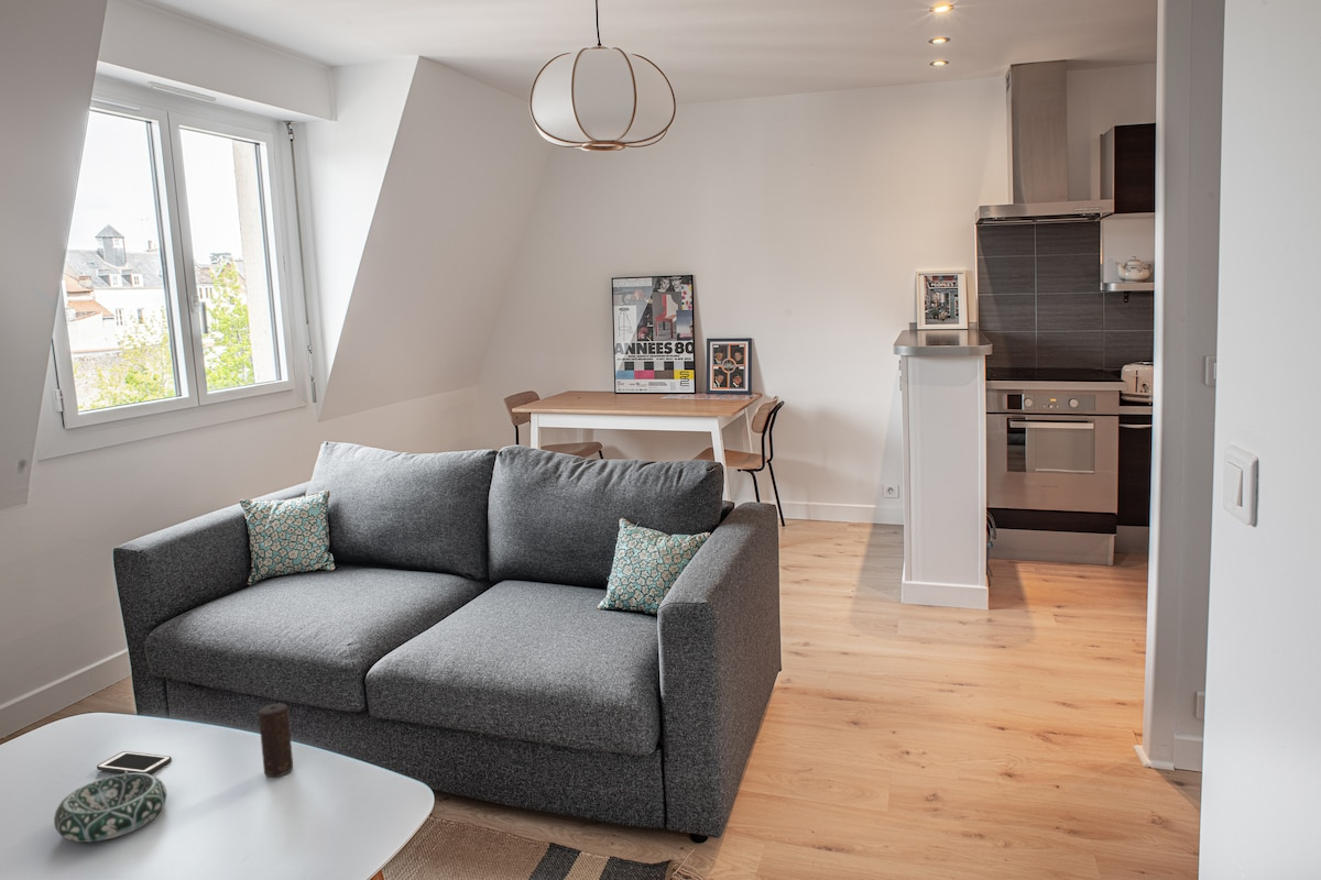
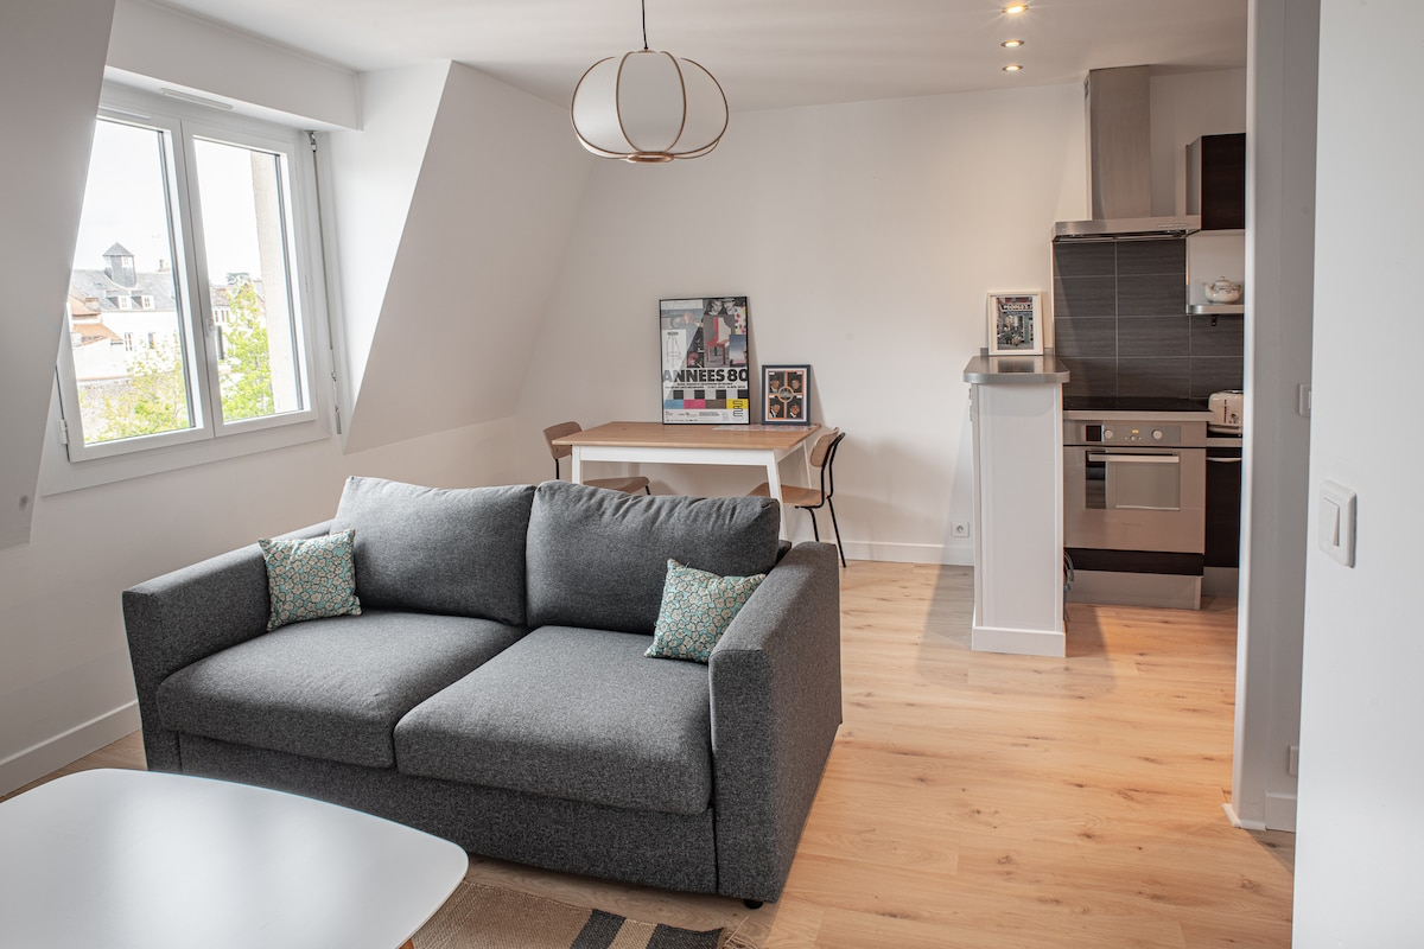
- candle (275, 739)
- decorative bowl (111, 806)
- cell phone (134, 763)
